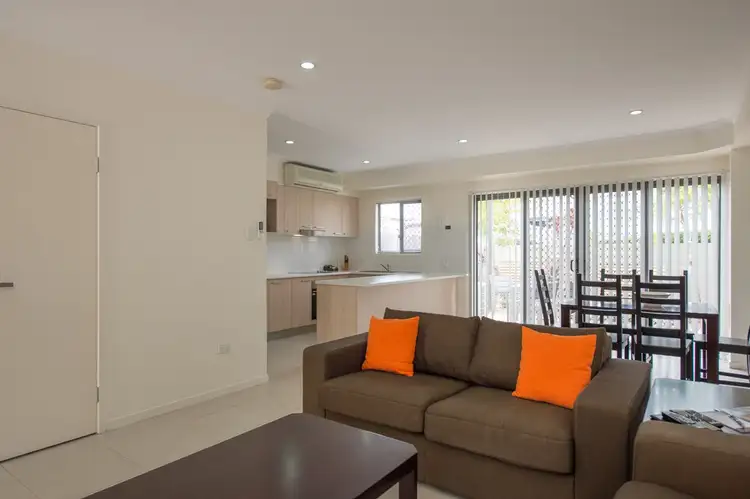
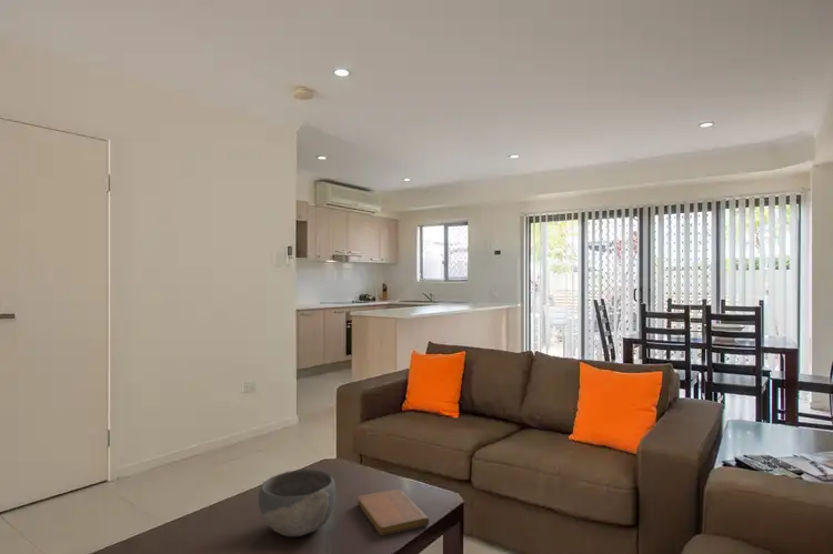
+ bowl (298, 504)
+ notebook (391, 510)
